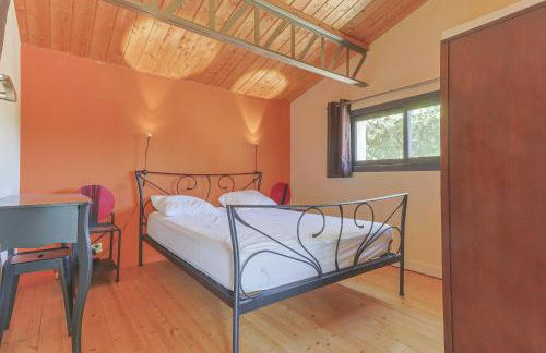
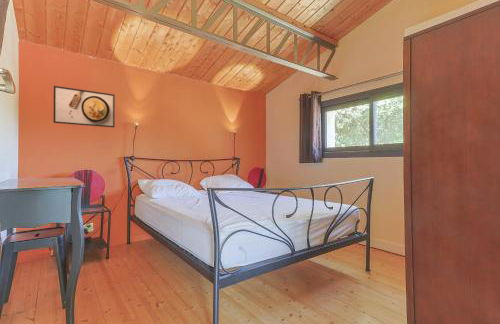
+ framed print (85, 107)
